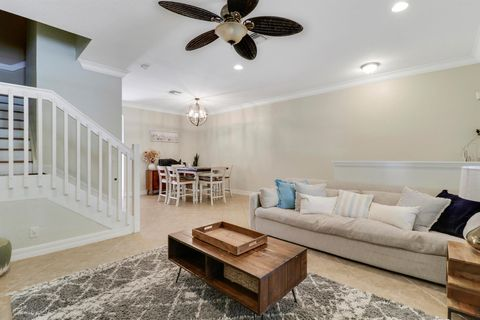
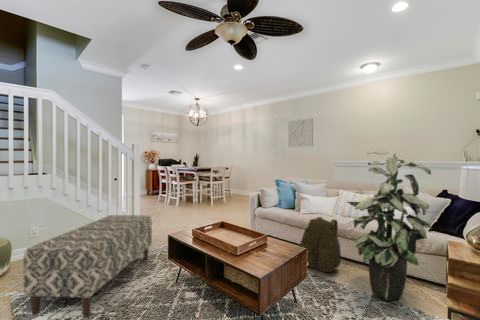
+ wall art (300, 133)
+ backpack (321, 242)
+ bench (102, 254)
+ indoor plant (386, 221)
